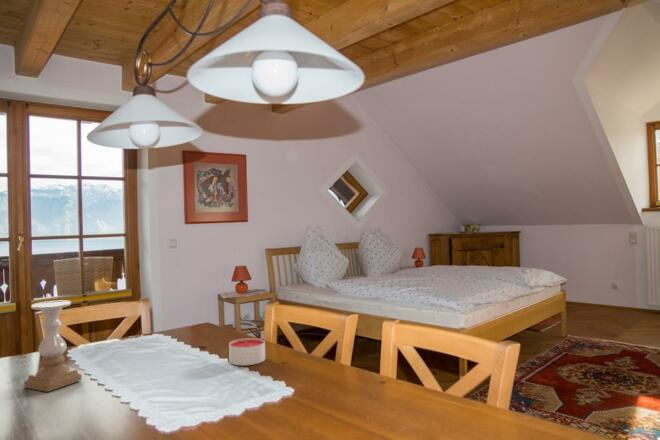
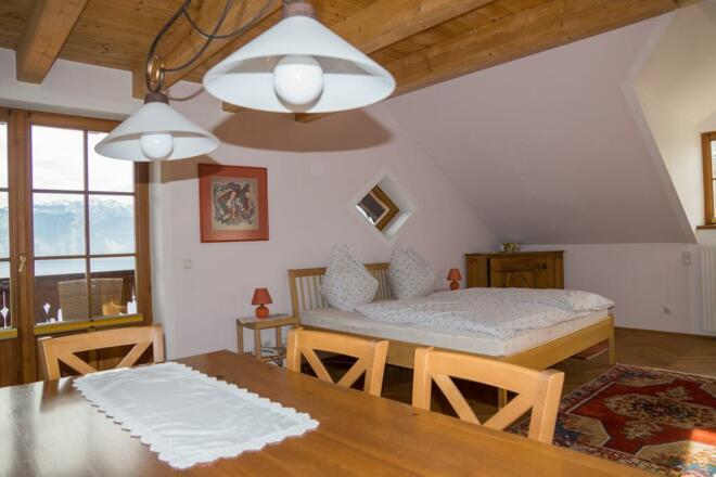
- candle (247, 350)
- candle holder (52, 343)
